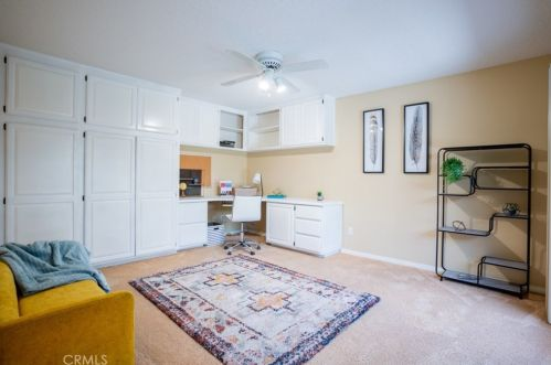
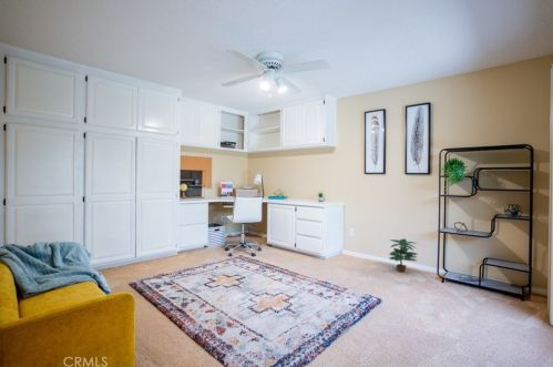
+ potted plant (401, 255)
